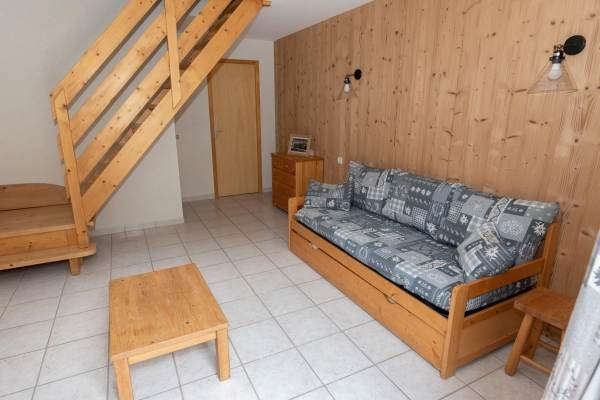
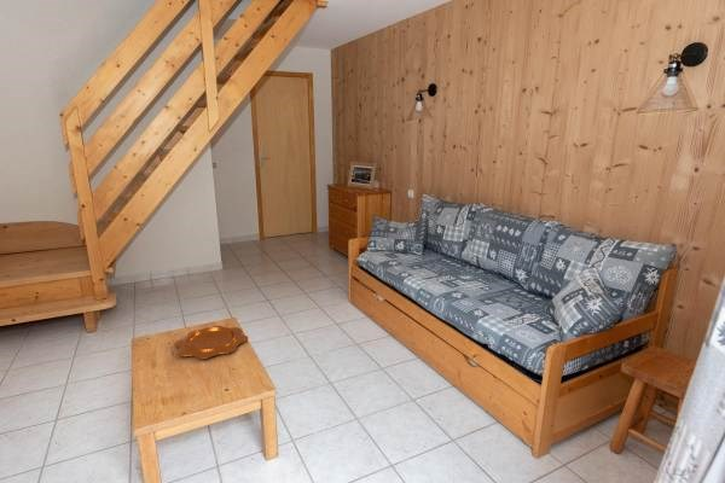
+ decorative bowl (211, 341)
